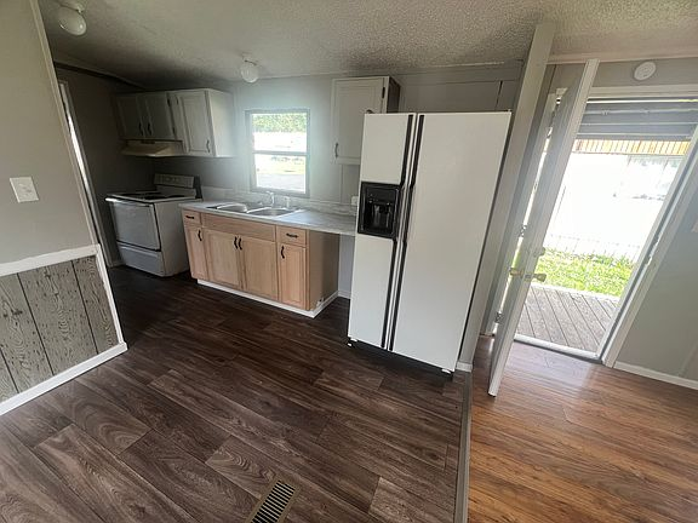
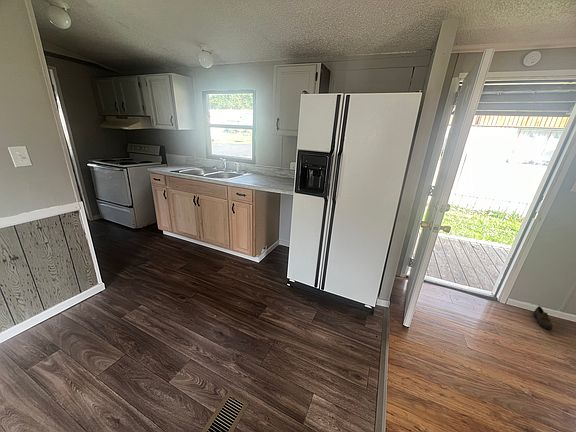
+ shoe (543, 317)
